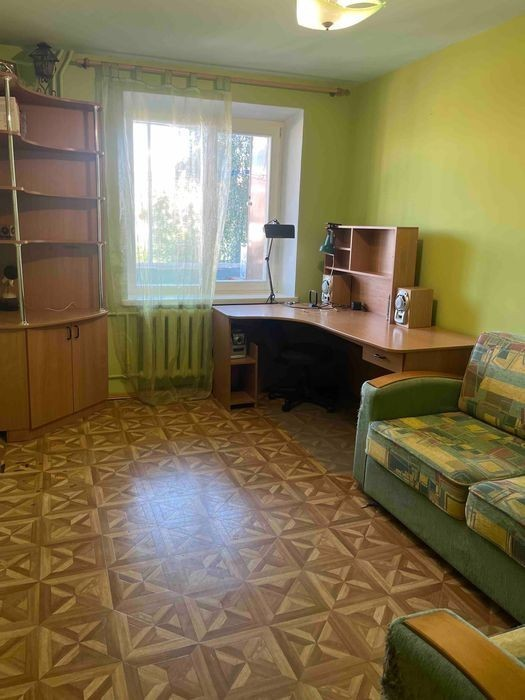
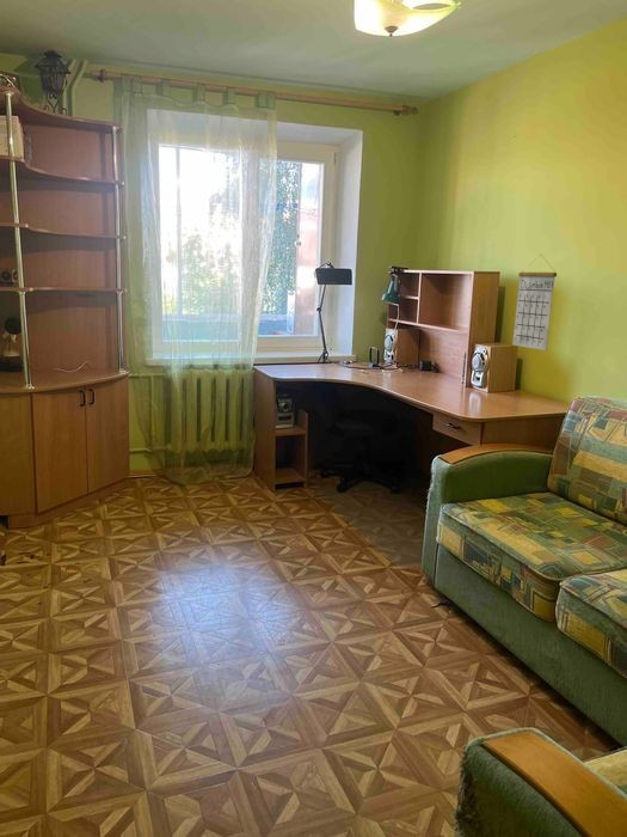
+ calendar (534, 301)
